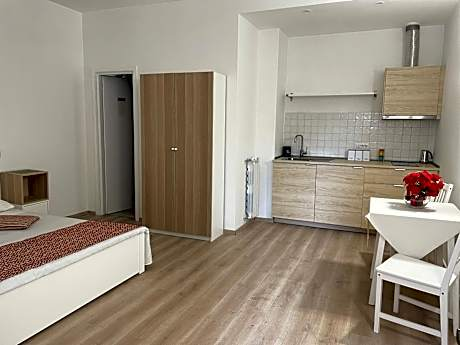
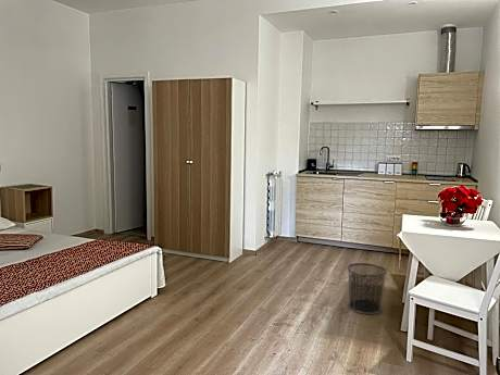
+ waste bin (365, 287)
